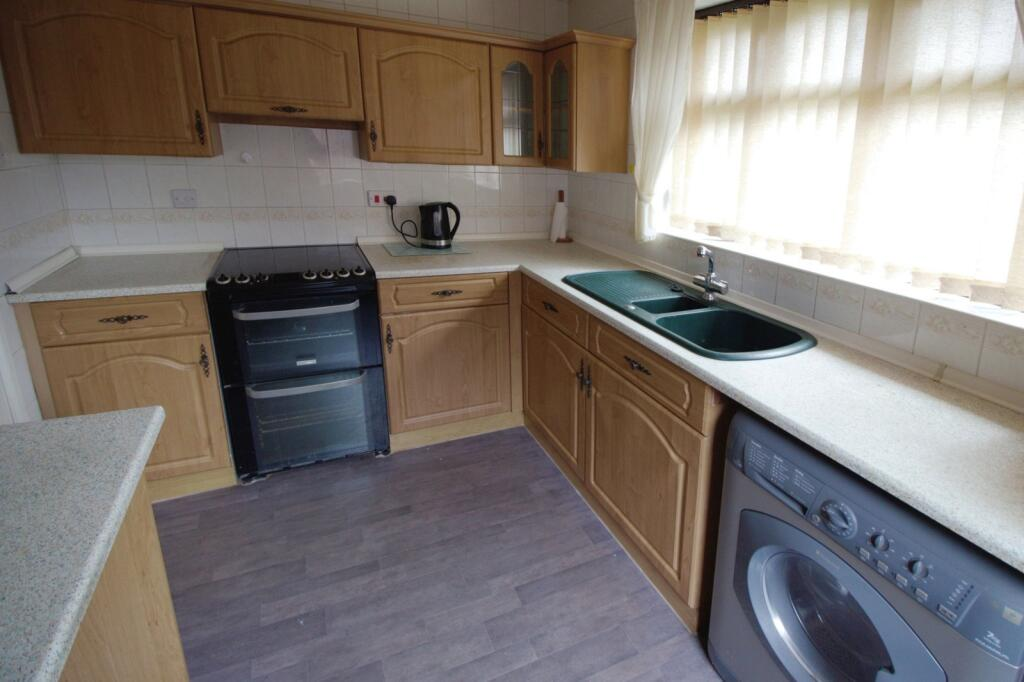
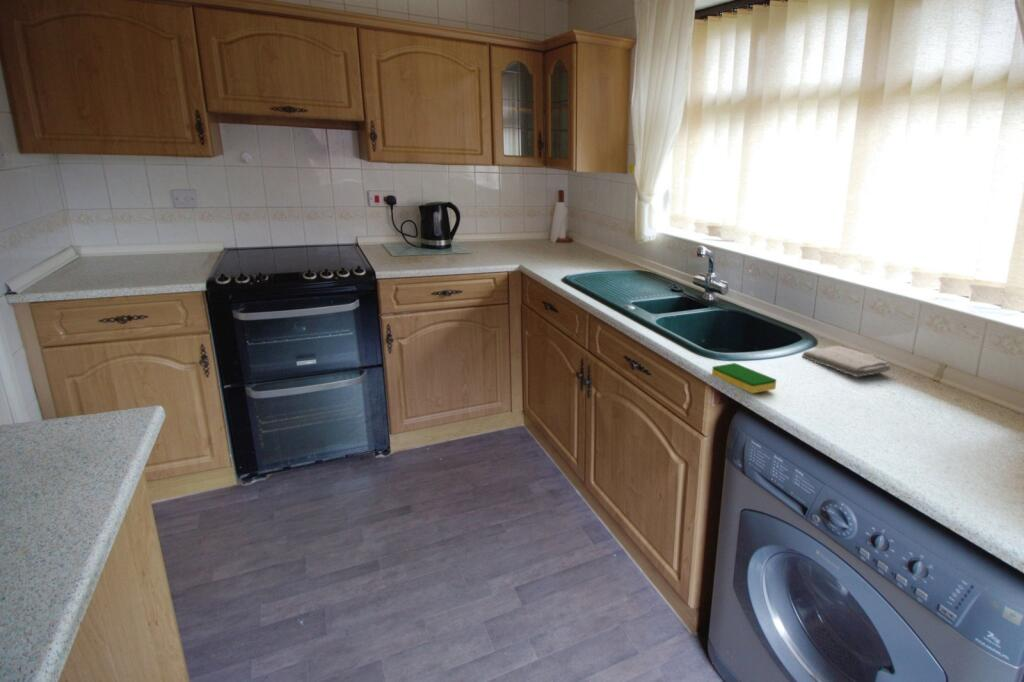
+ washcloth (845, 359)
+ dish sponge (742, 377)
